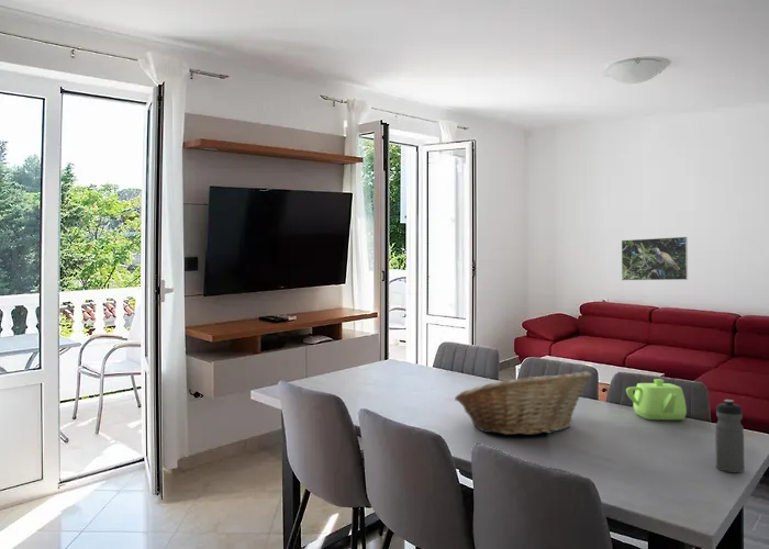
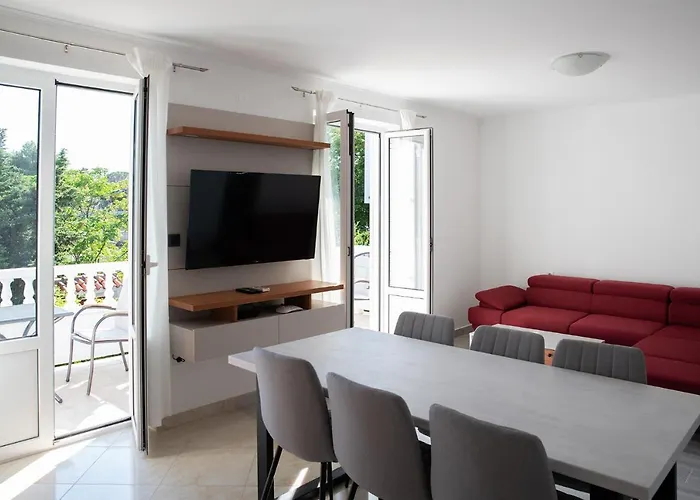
- fruit basket (524, 397)
- water bottle (729, 434)
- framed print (653, 259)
- teapot (656, 399)
